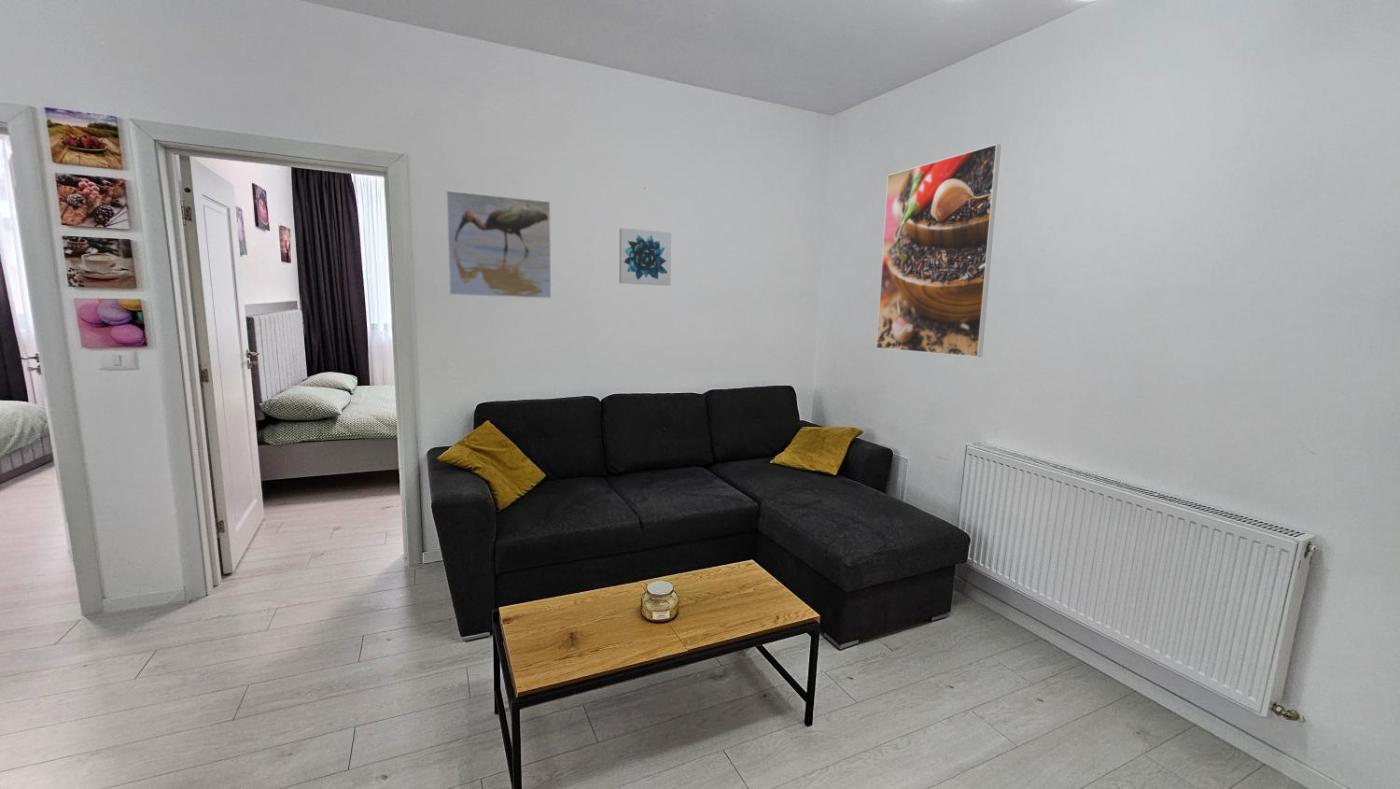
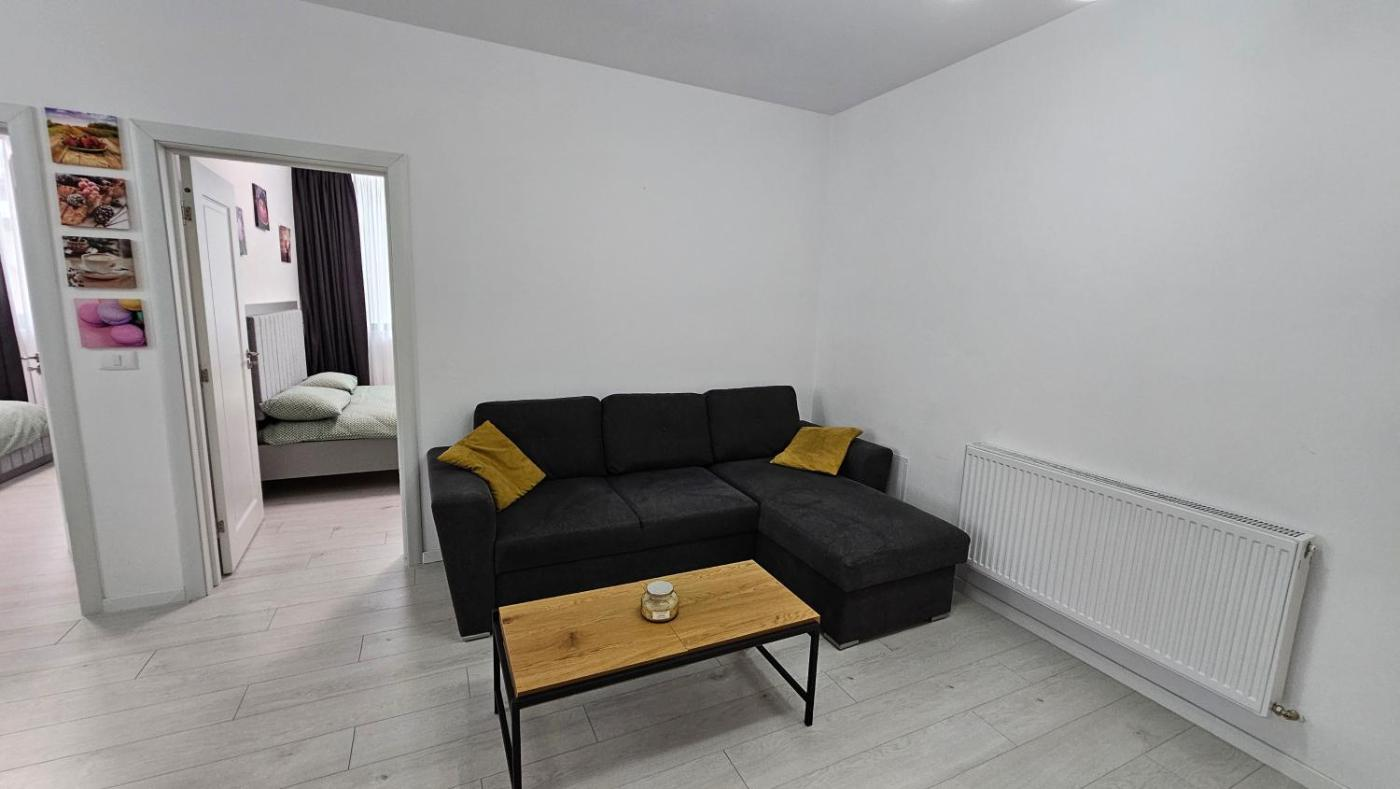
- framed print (500, 247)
- wall art (645, 257)
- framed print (931, 258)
